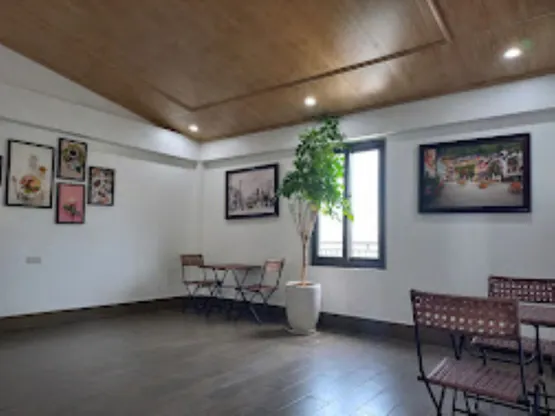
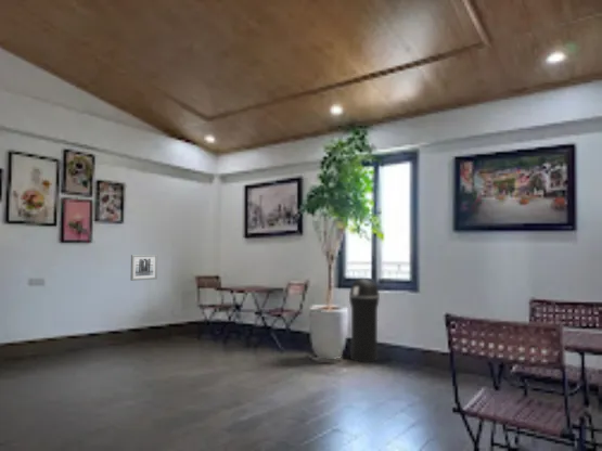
+ wall art (144, 267)
+ trash can (363, 318)
